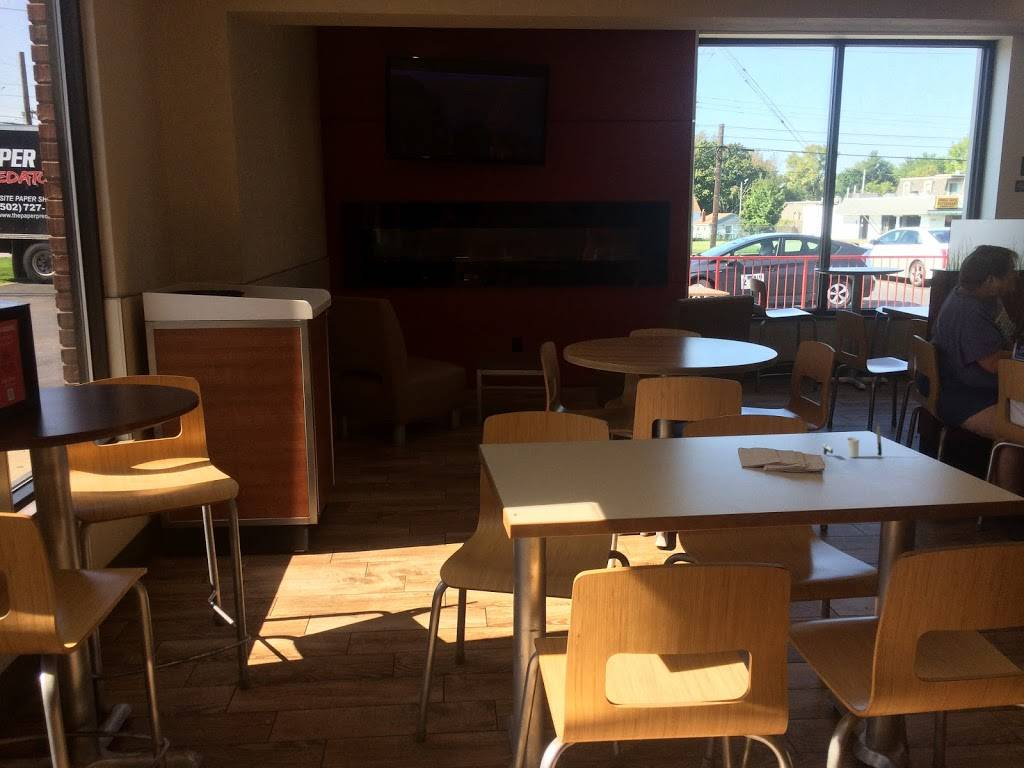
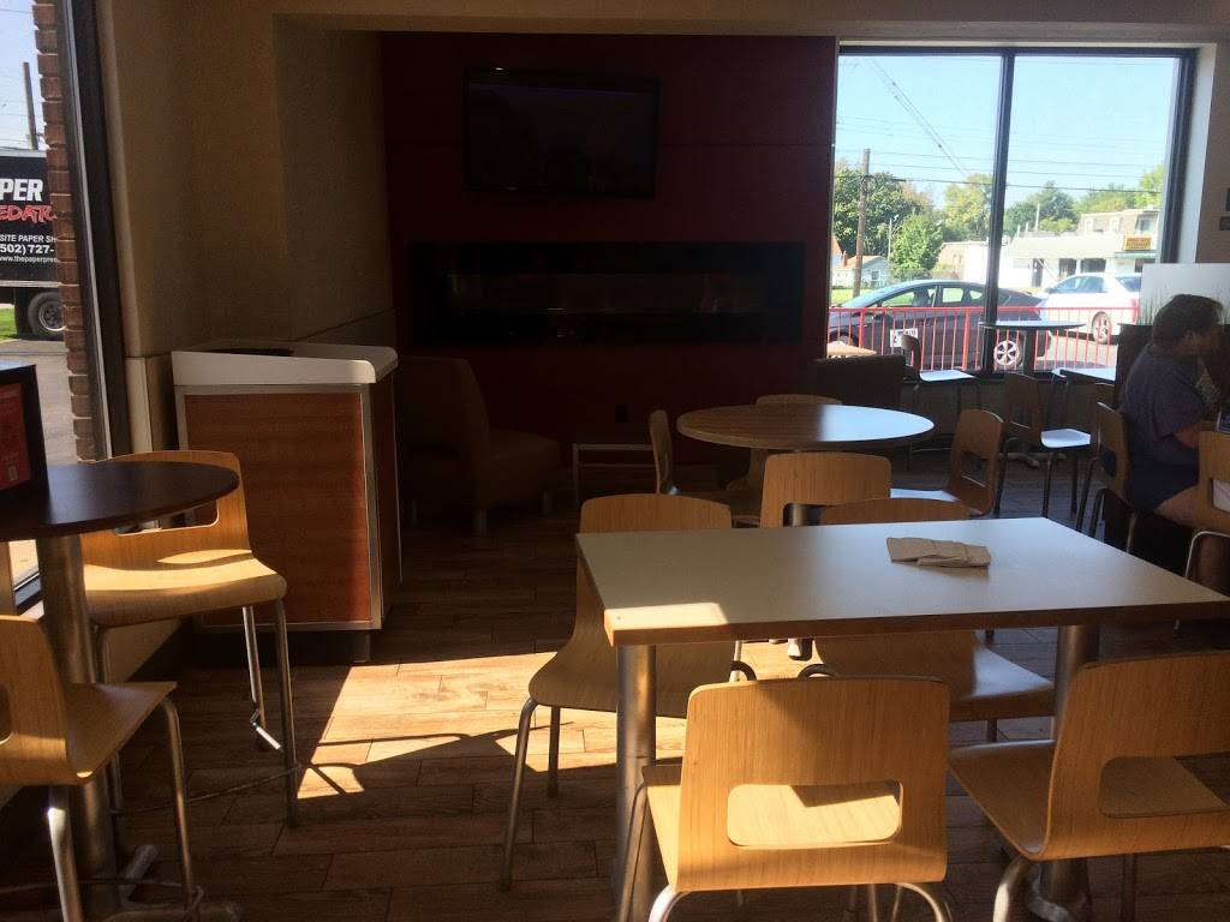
- cup (854, 441)
